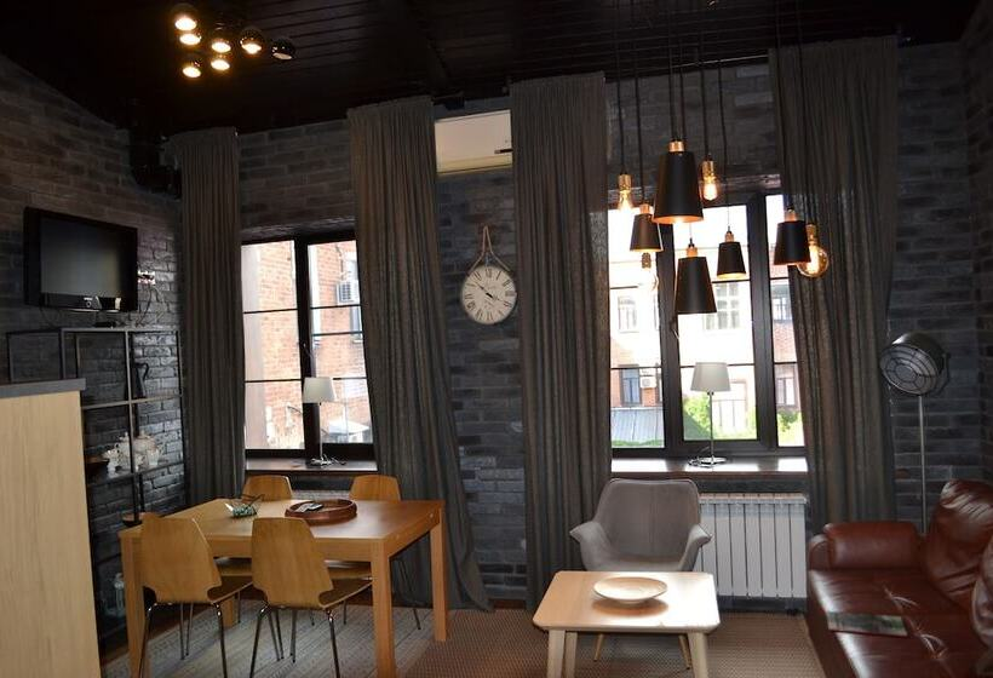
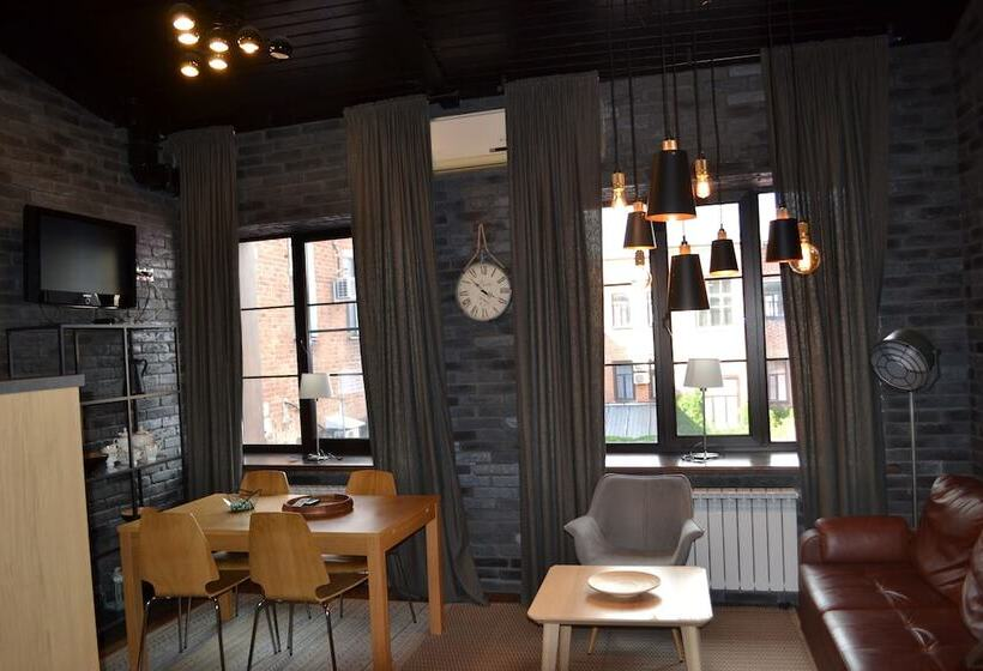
- magazine (865, 622)
